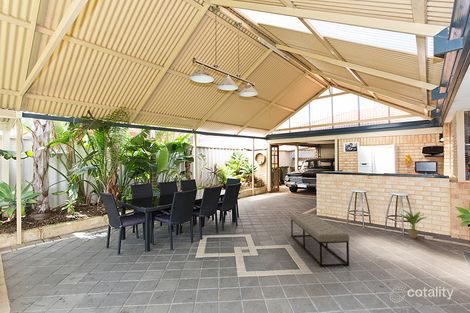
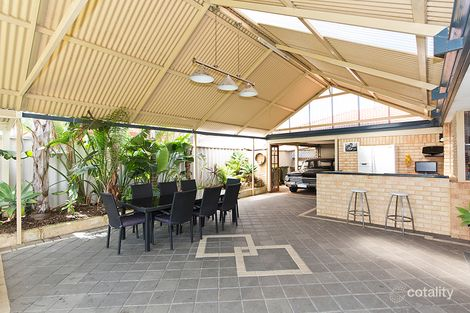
- bench (315, 235)
- potted plant (414, 223)
